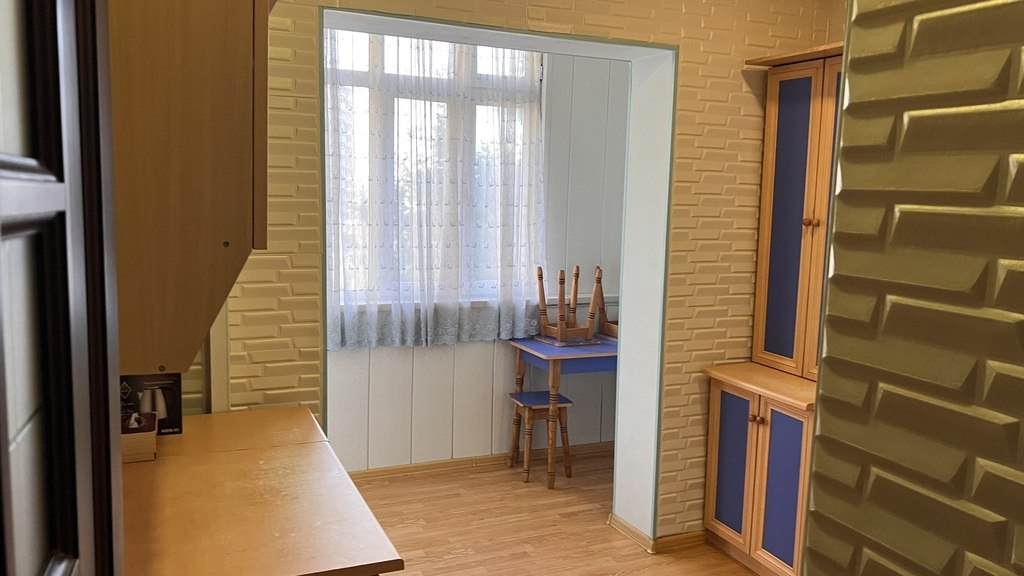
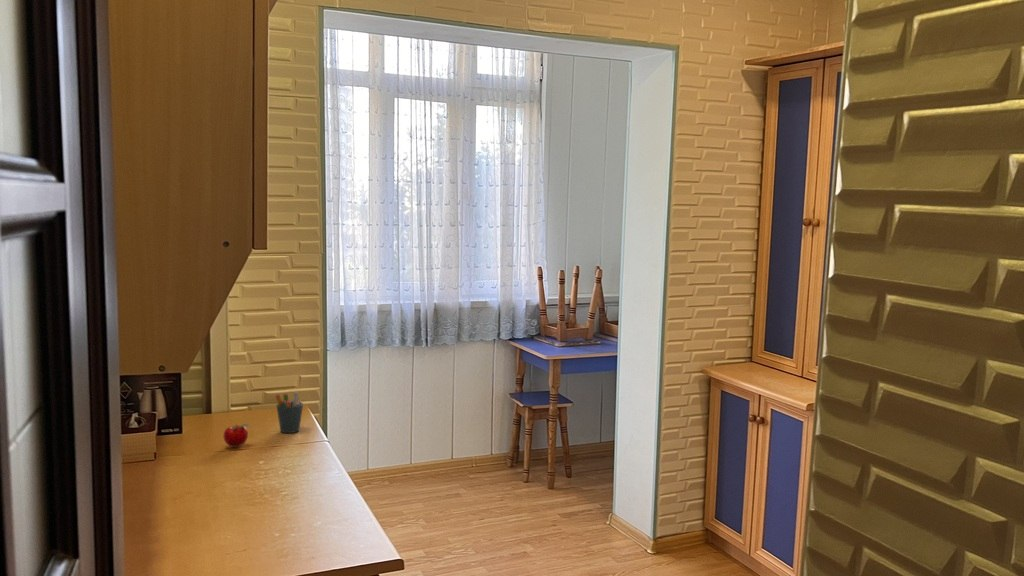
+ pen holder (289, 410)
+ apple (238, 434)
